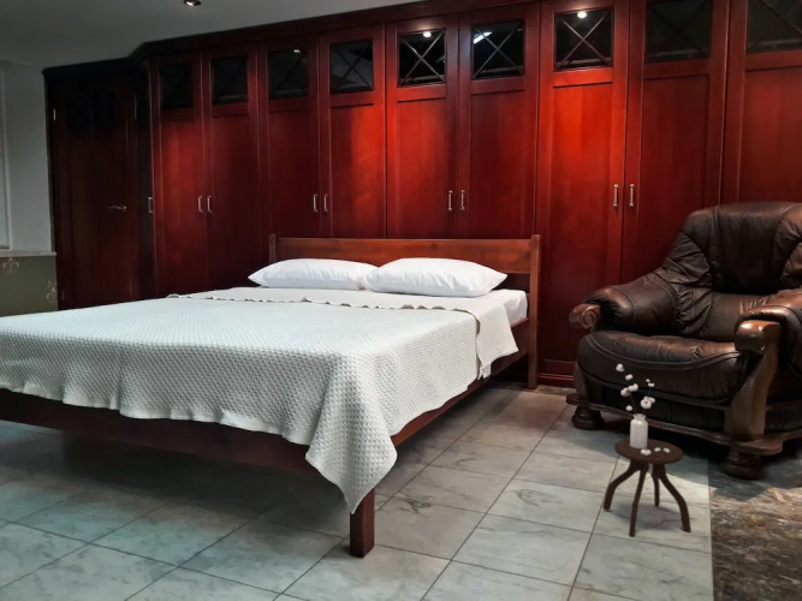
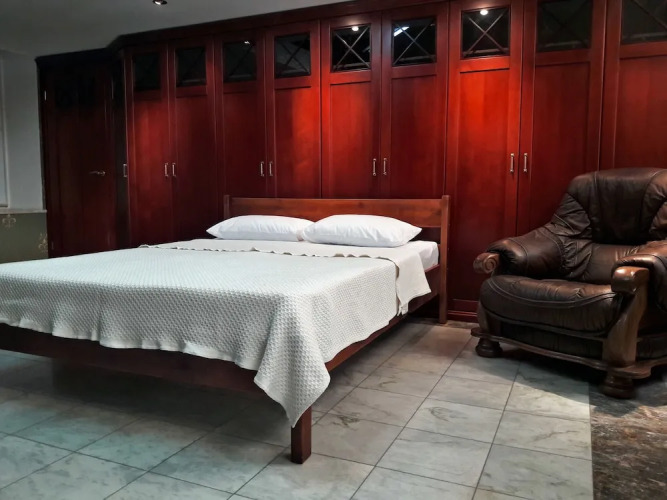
- side table (648, 444)
